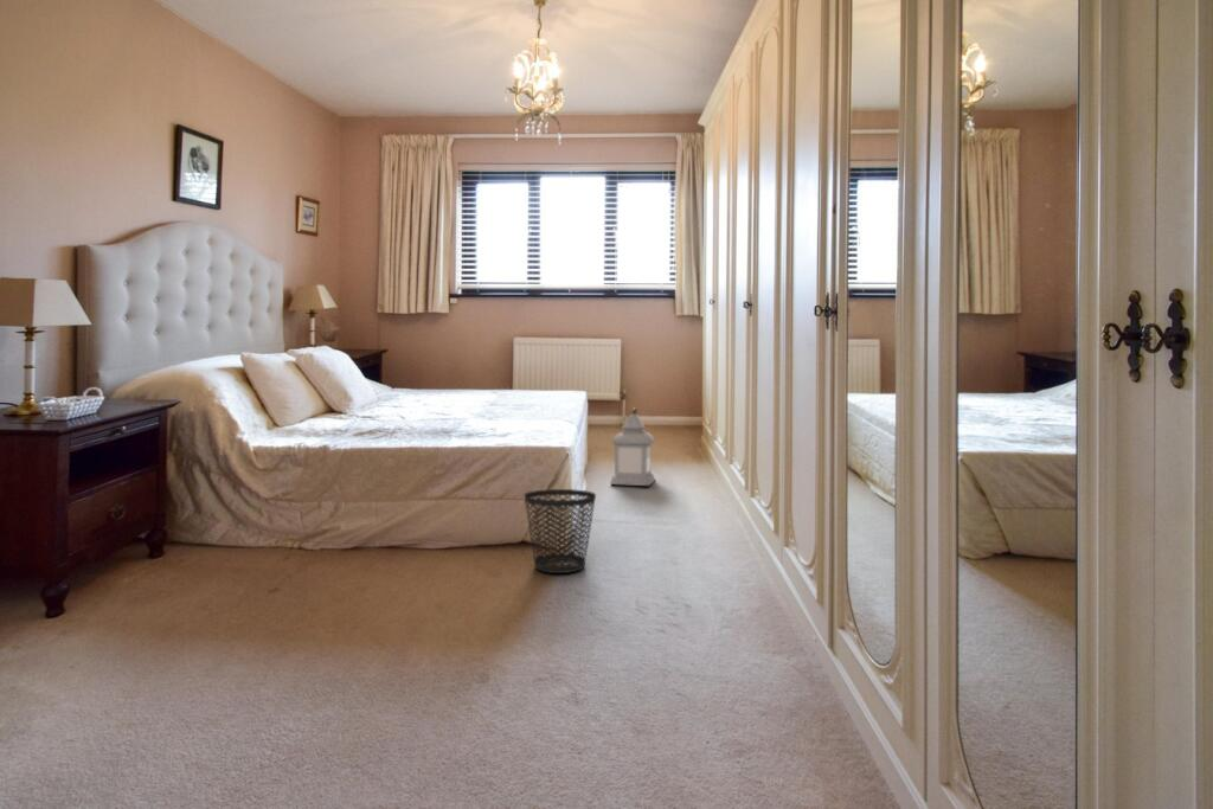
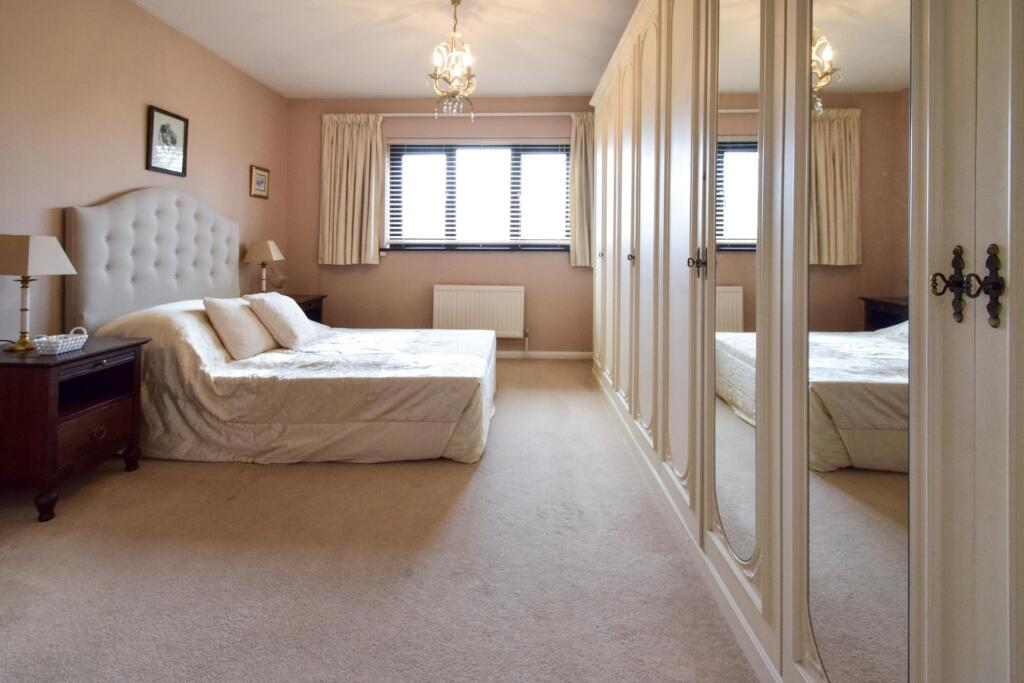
- lantern (633, 445)
- wastebasket (559, 531)
